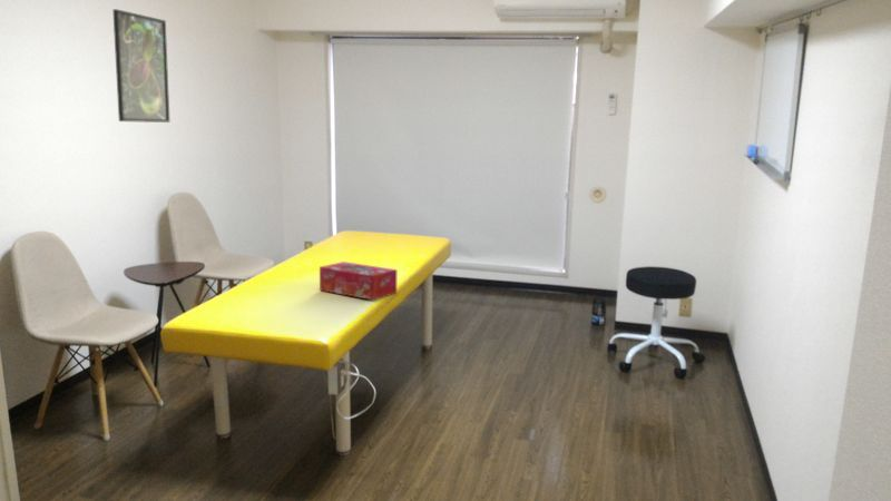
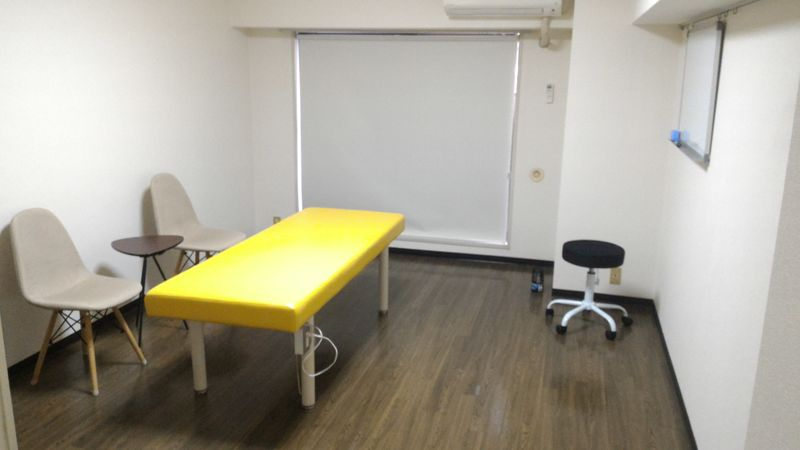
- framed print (143, 69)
- tissue box (358, 279)
